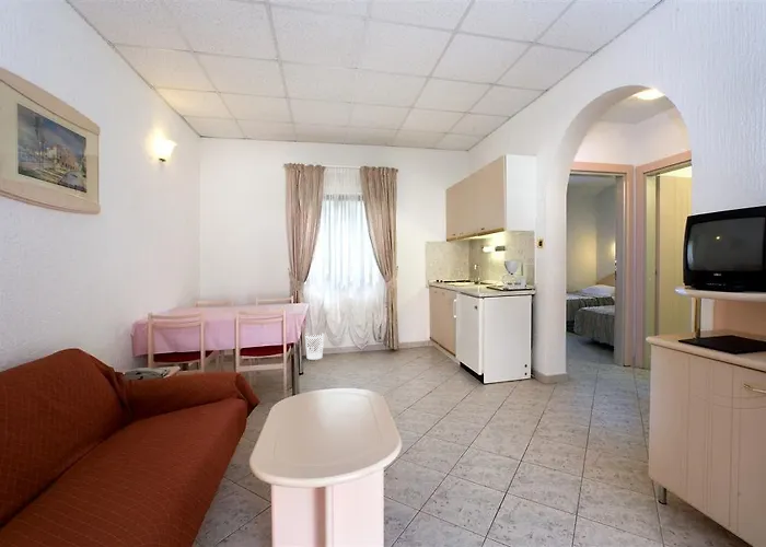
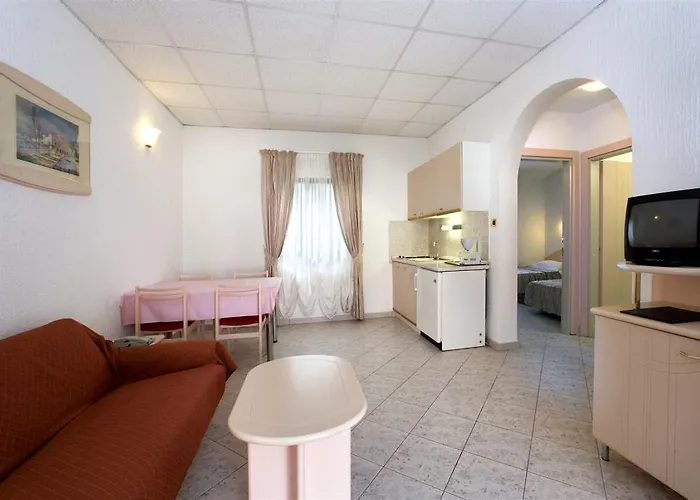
- wastebasket (314, 345)
